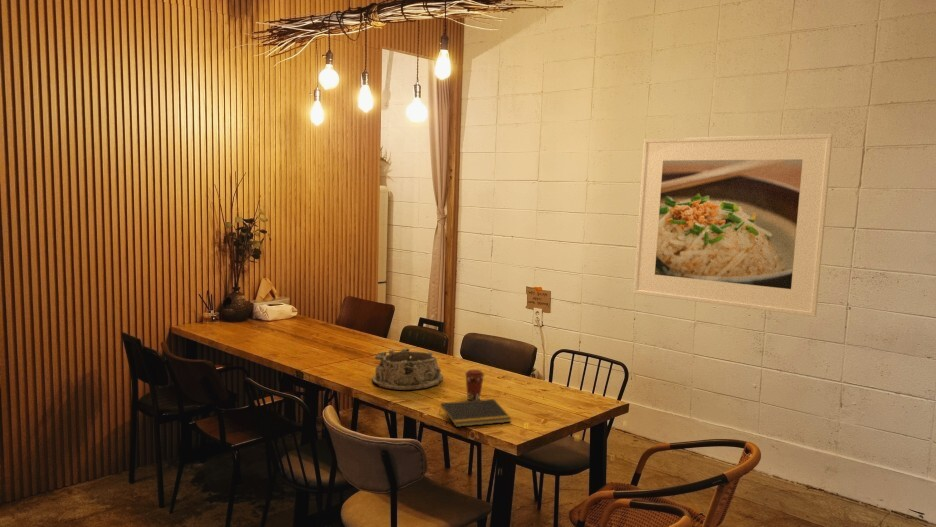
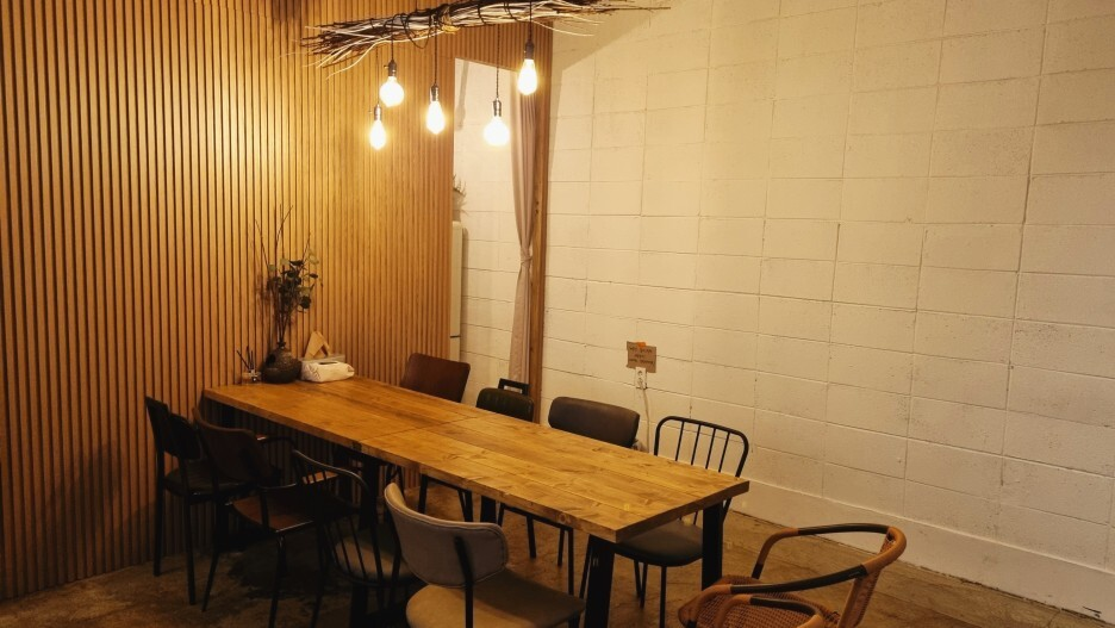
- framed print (723, 221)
- notepad (475, 412)
- coffee cup (474, 385)
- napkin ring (408, 366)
